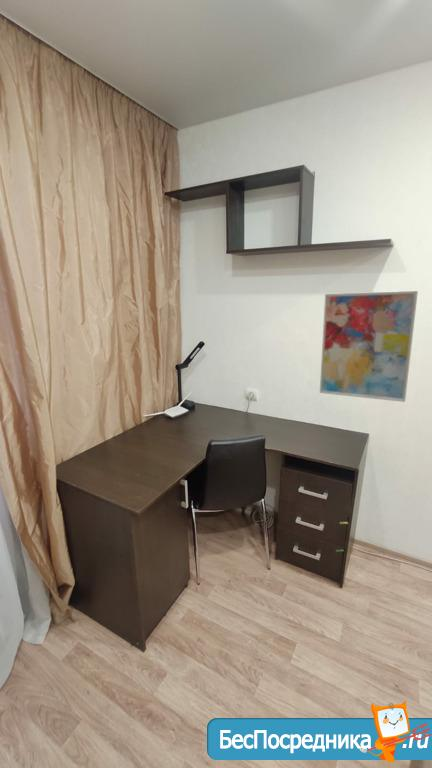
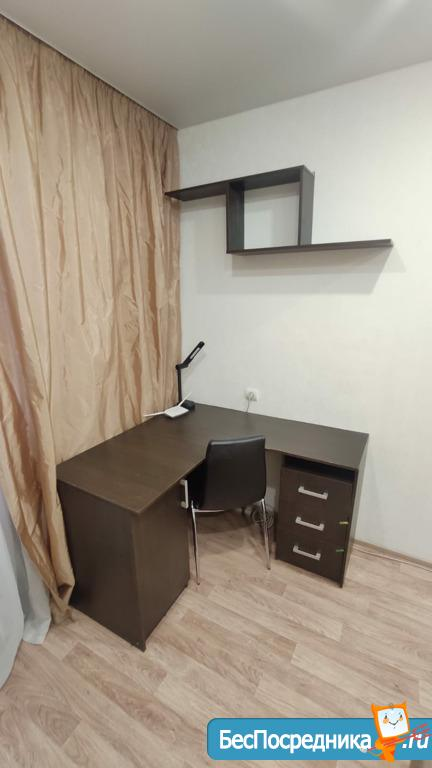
- wall art (364, 346)
